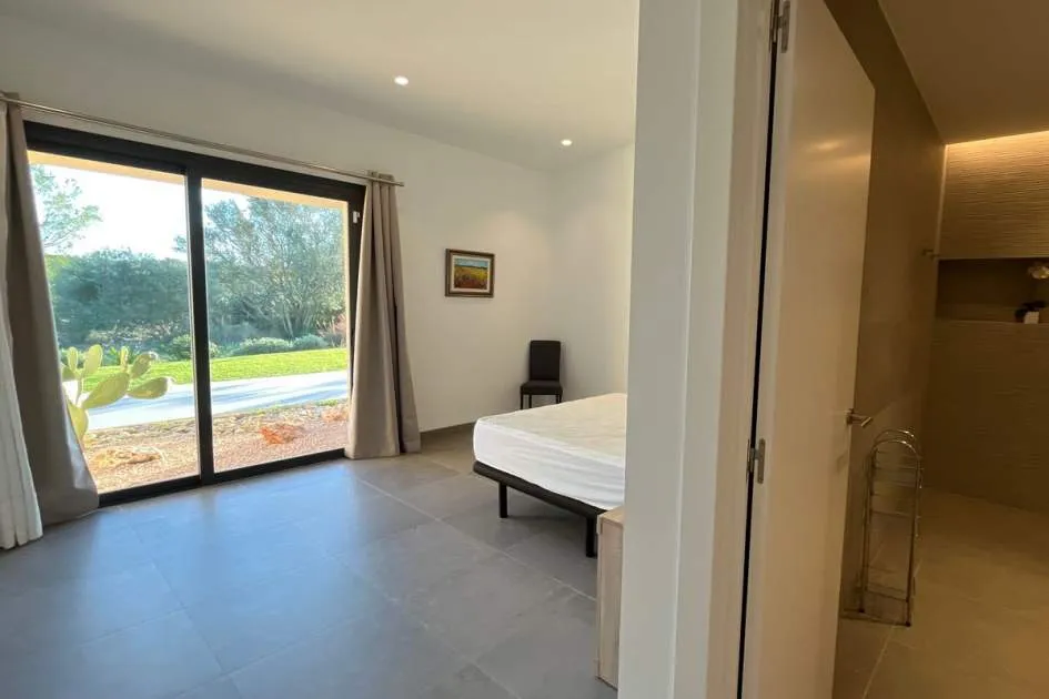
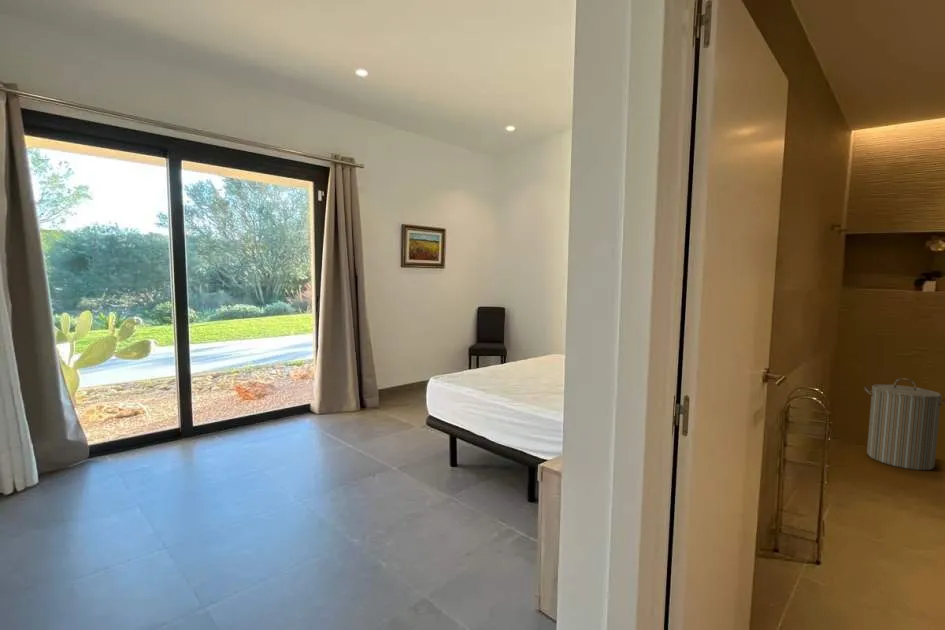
+ laundry hamper (903, 419)
